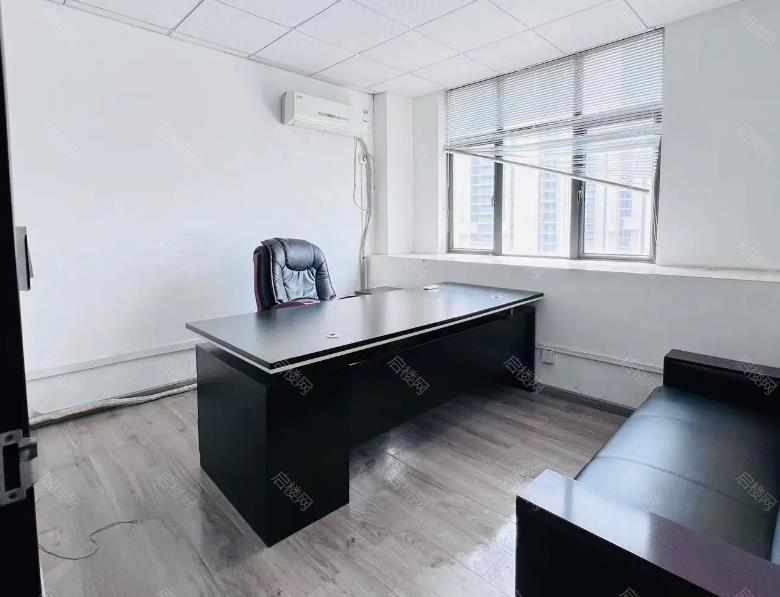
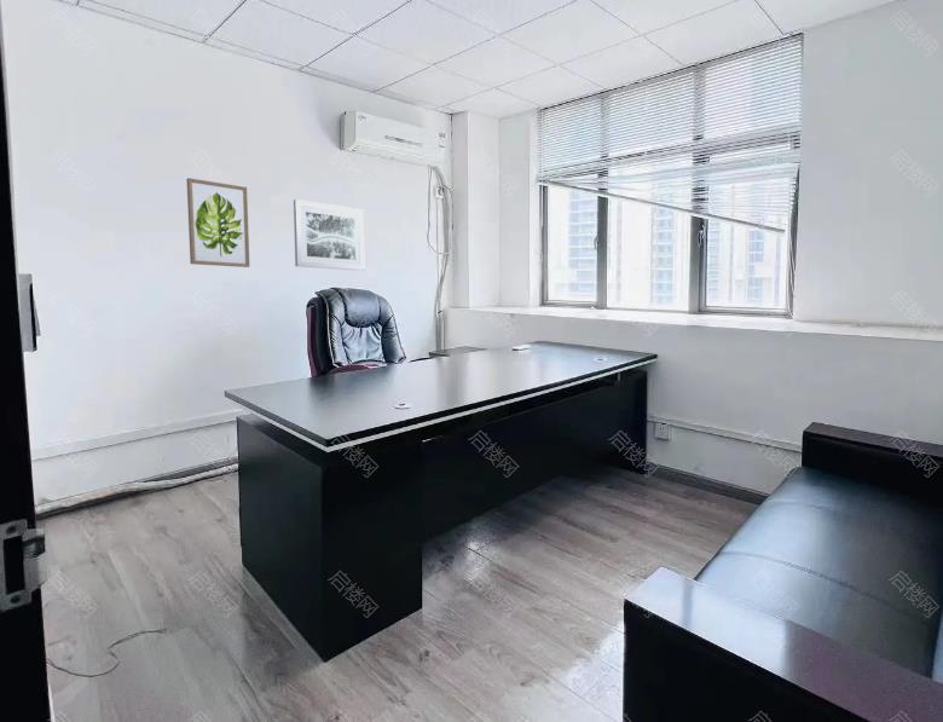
+ wall art (330, 236)
+ wall art (219, 224)
